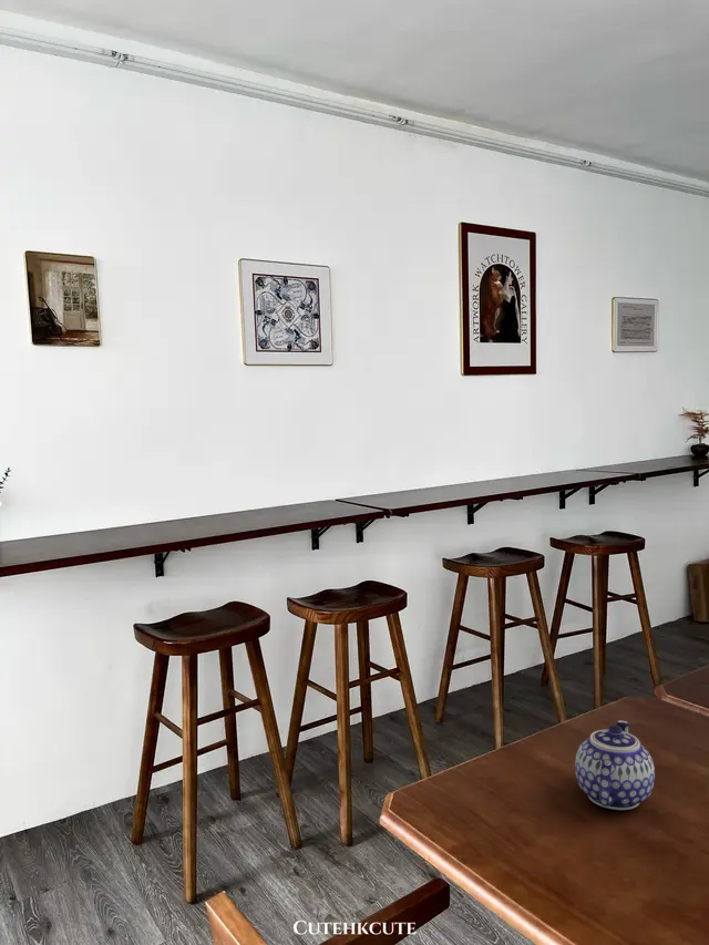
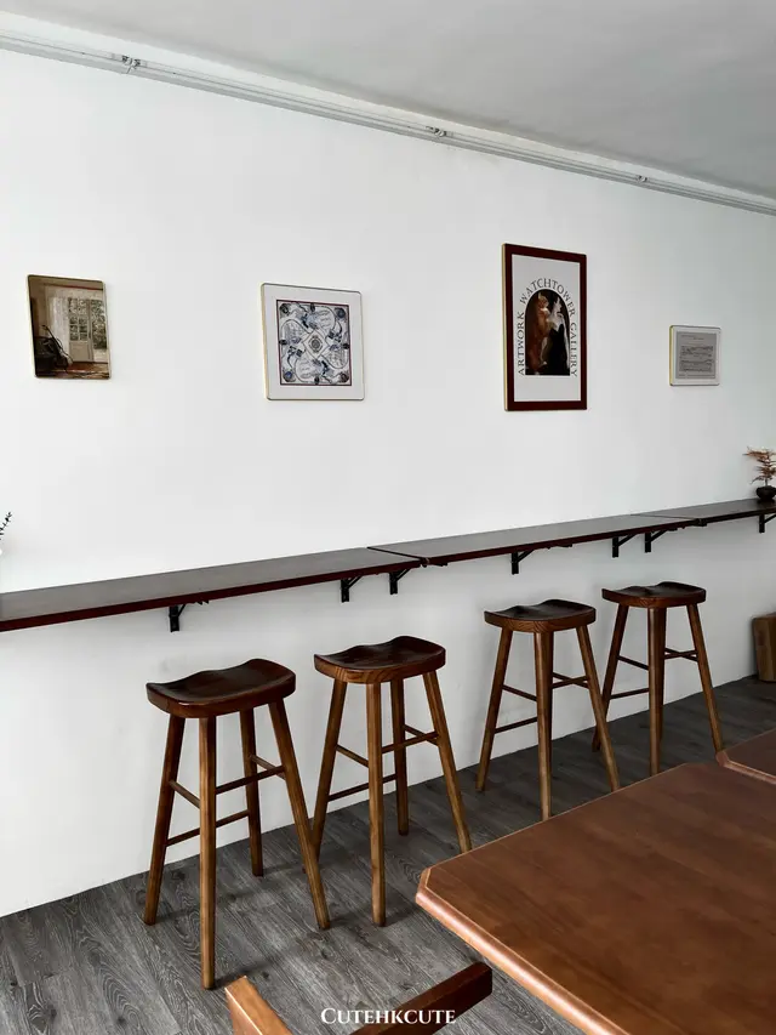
- teapot (614, 761)
